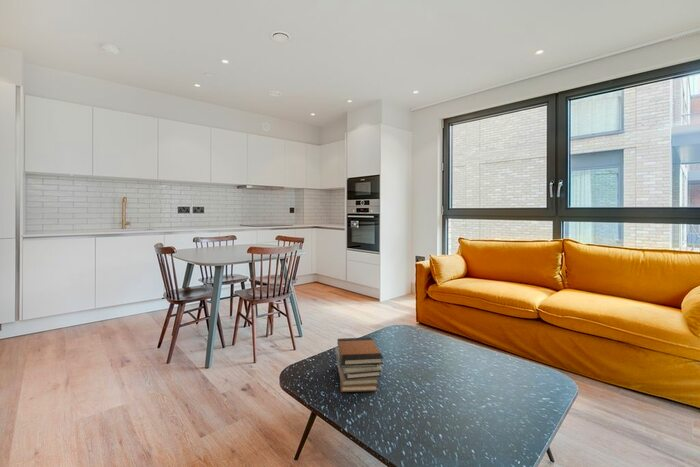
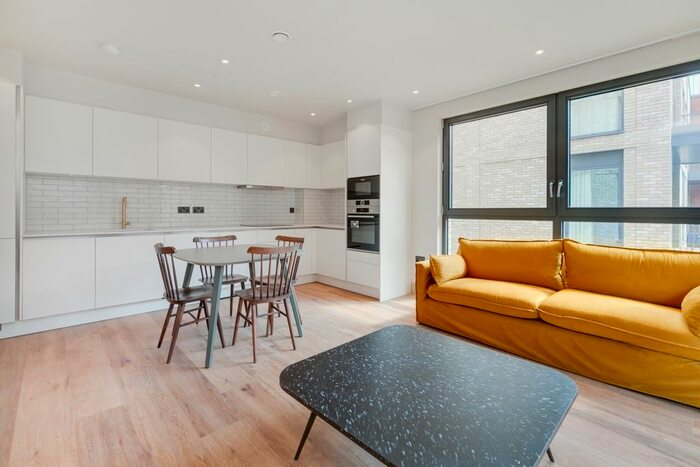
- book stack (357, 362)
